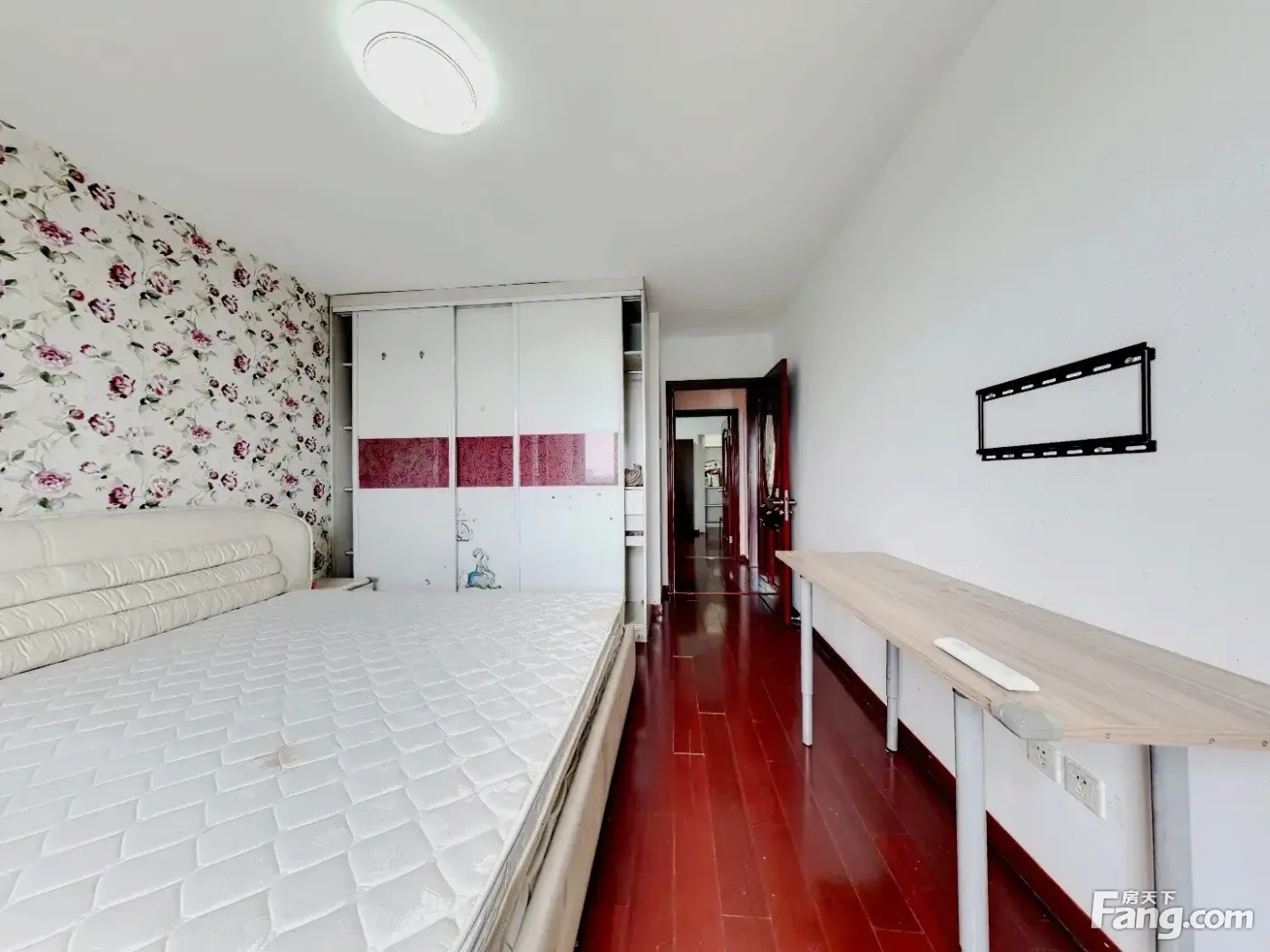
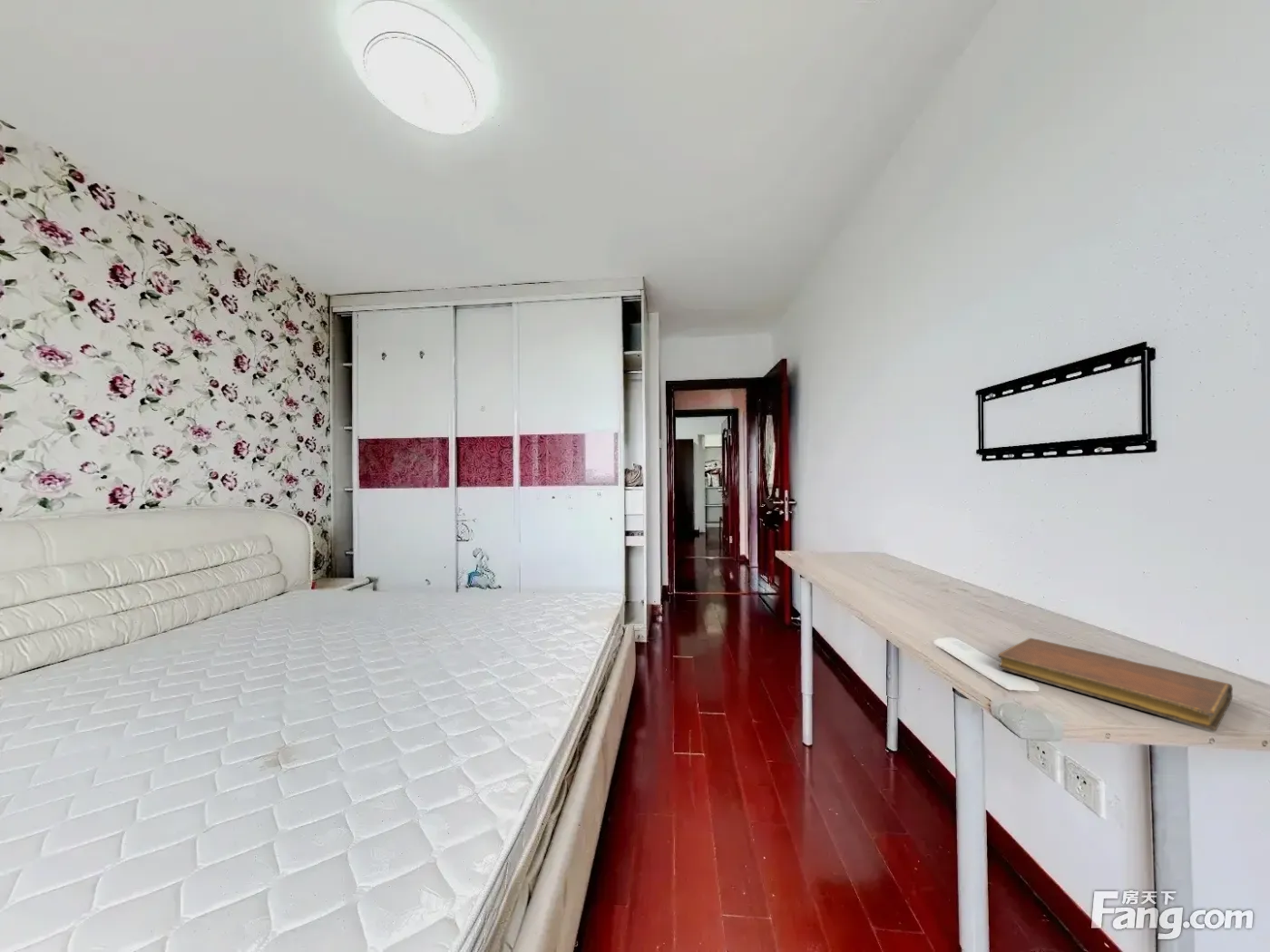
+ notebook (1105, 675)
